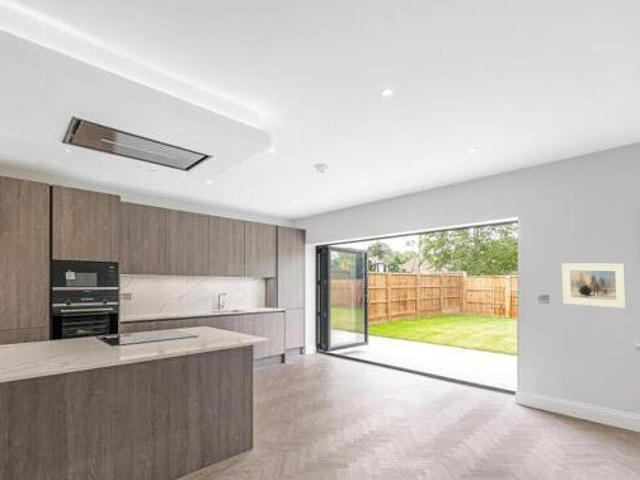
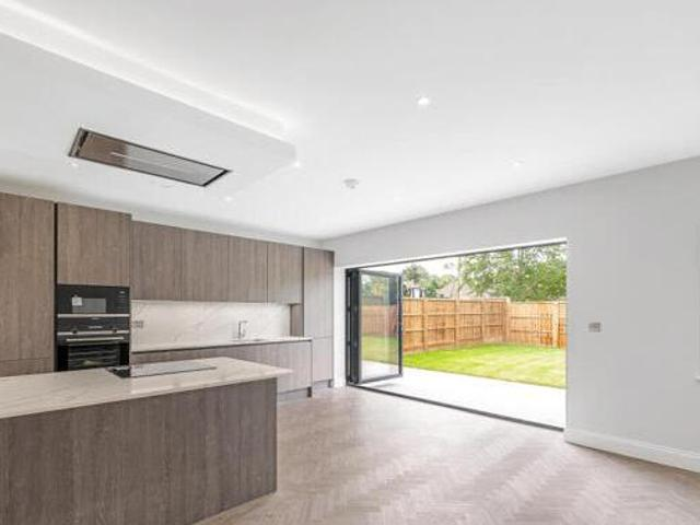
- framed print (592, 284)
